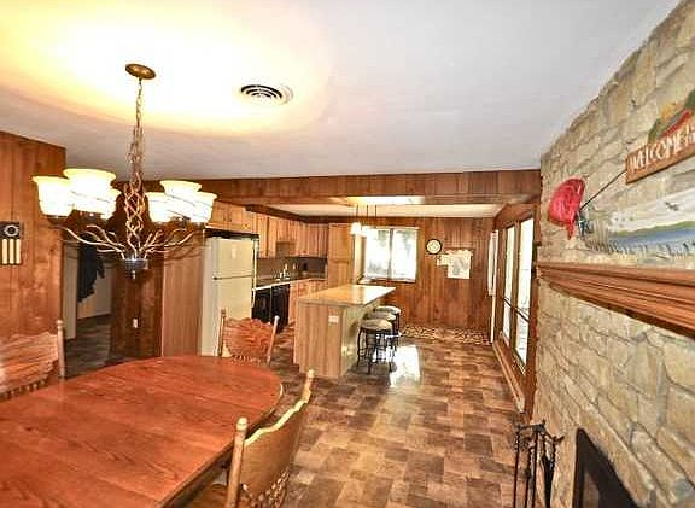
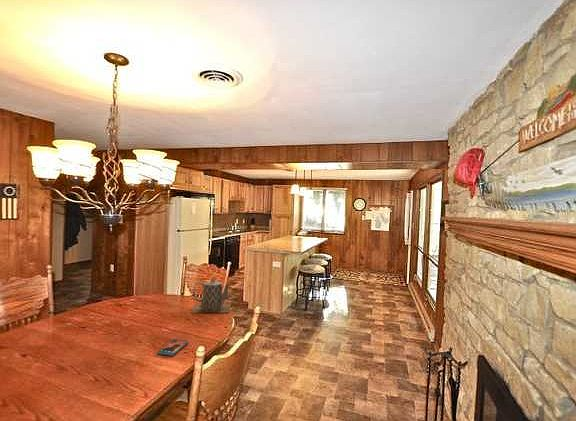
+ smartphone (173, 346)
+ teapot (212, 292)
